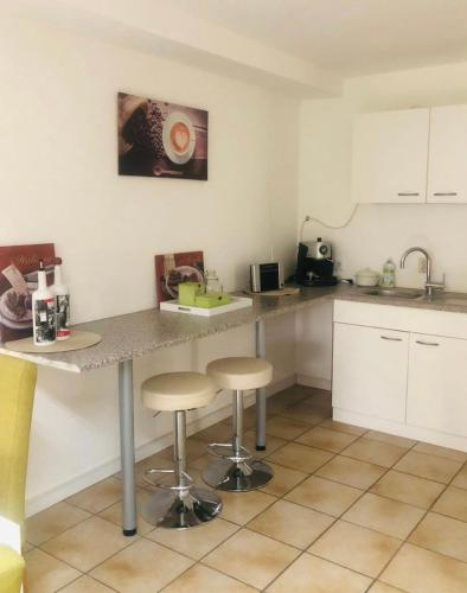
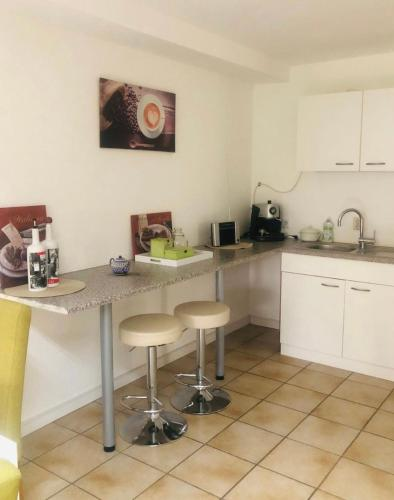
+ teapot (120, 264)
